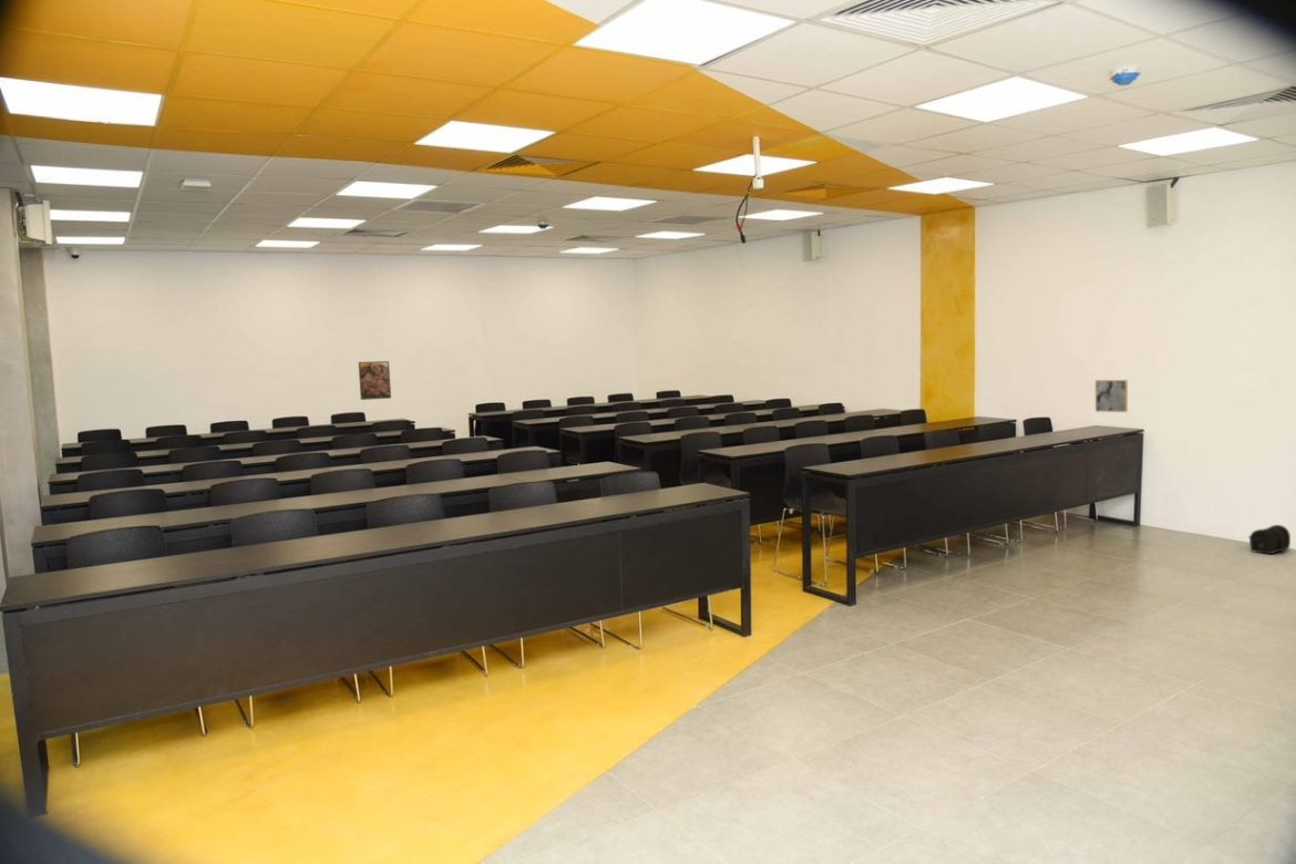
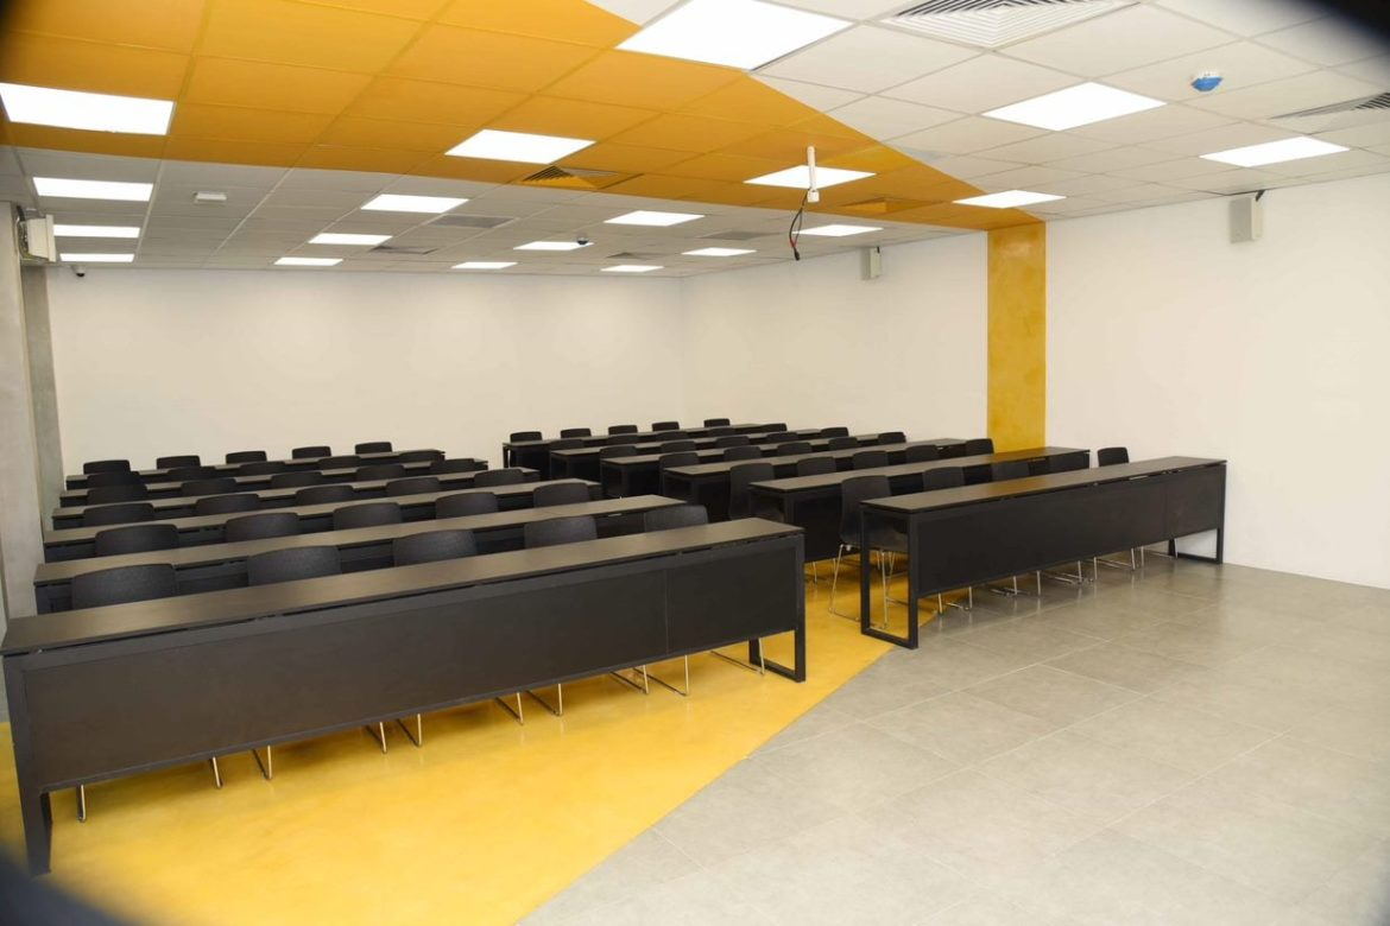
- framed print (374, 380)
- wall art (1111, 395)
- treasure chest (1271, 538)
